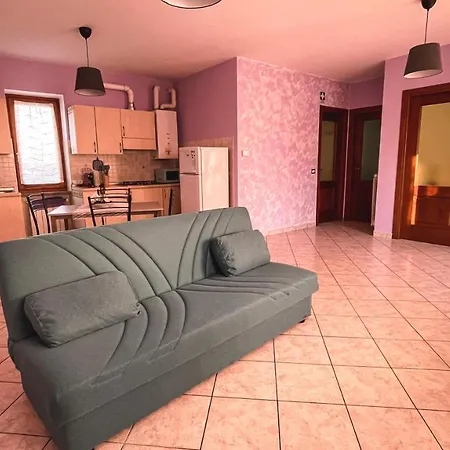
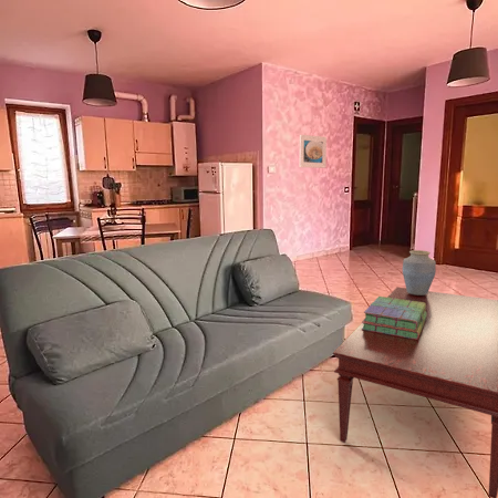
+ coffee table (434, 362)
+ vase (418, 272)
+ stack of books (395, 314)
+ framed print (312, 152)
